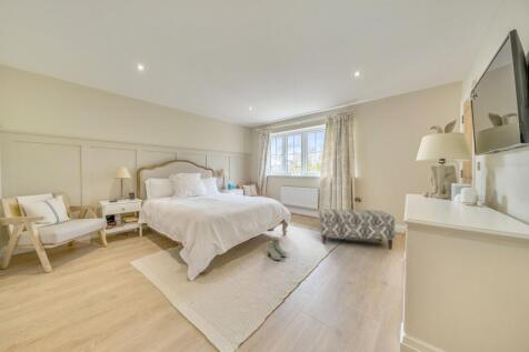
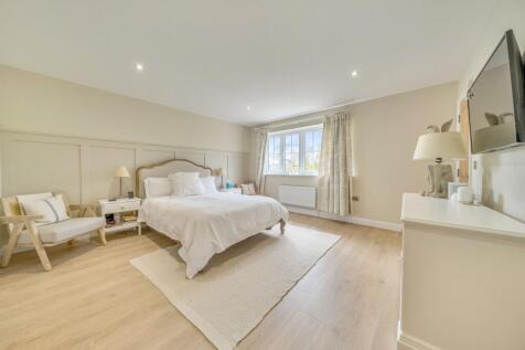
- boots (276, 248)
- bench (352, 227)
